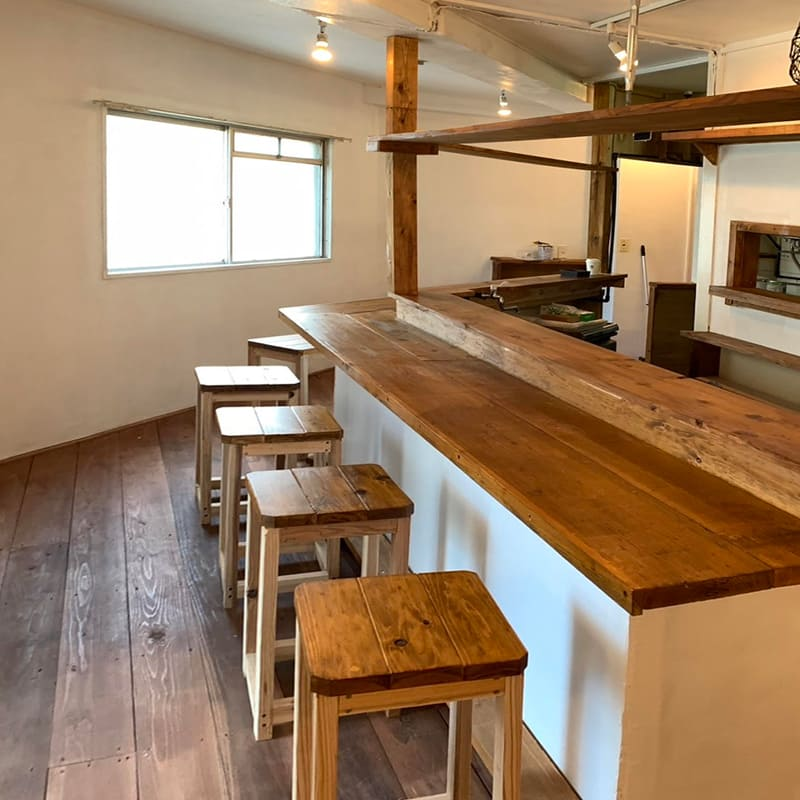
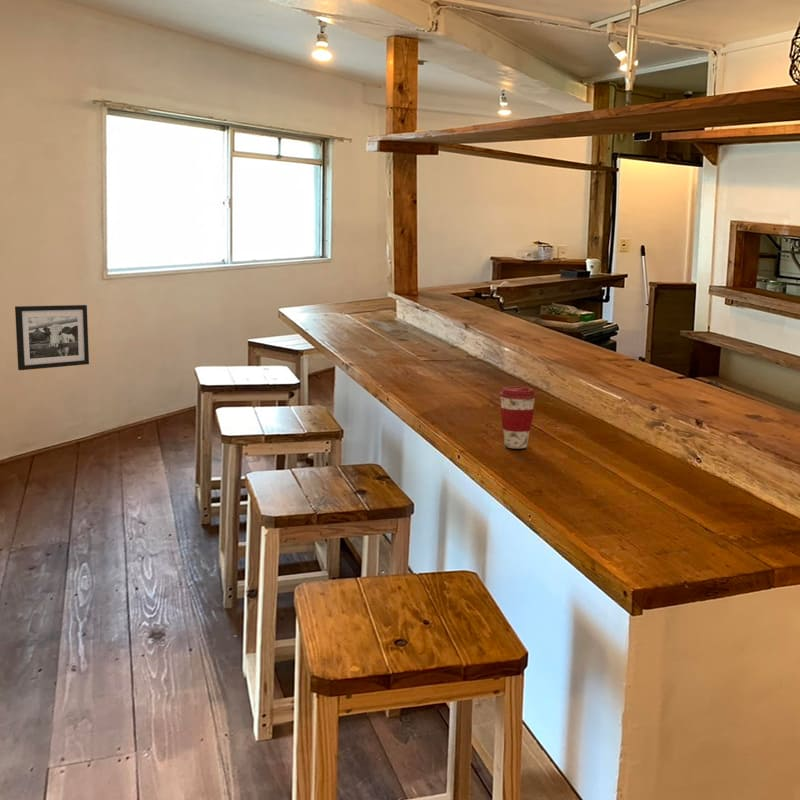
+ picture frame (53, 336)
+ coffee cup (516, 417)
